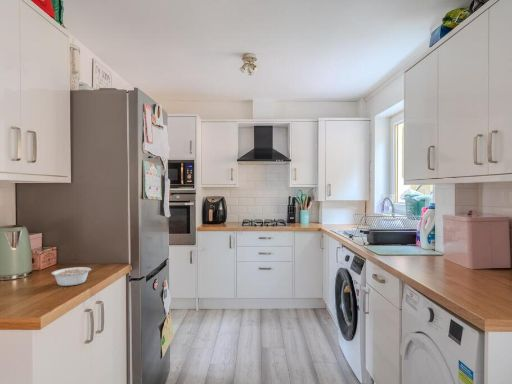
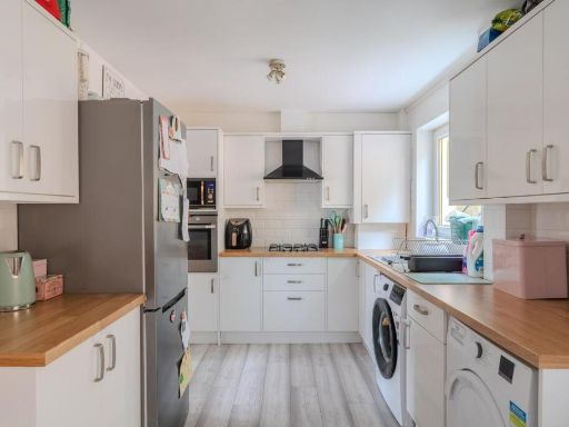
- legume (73, 275)
